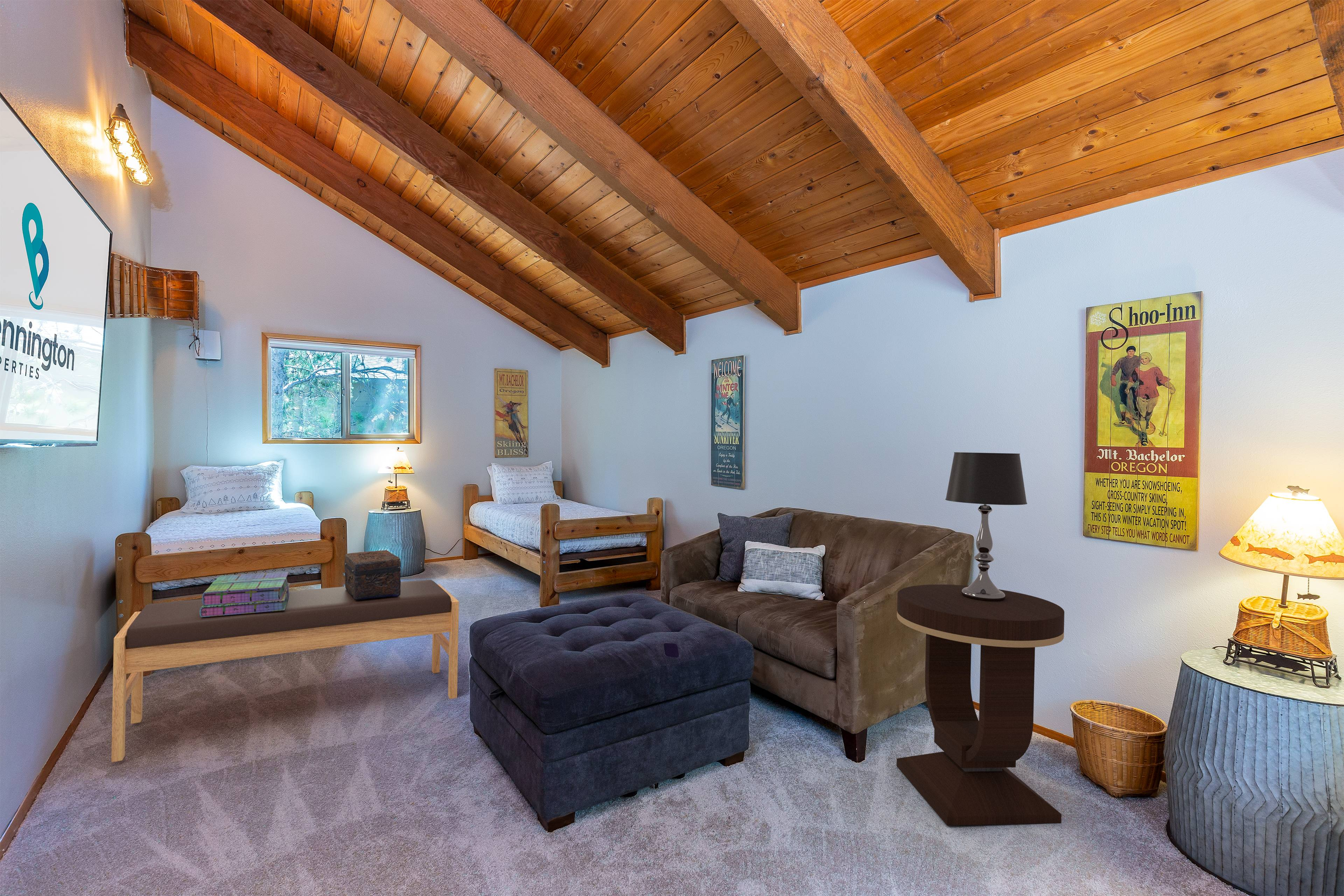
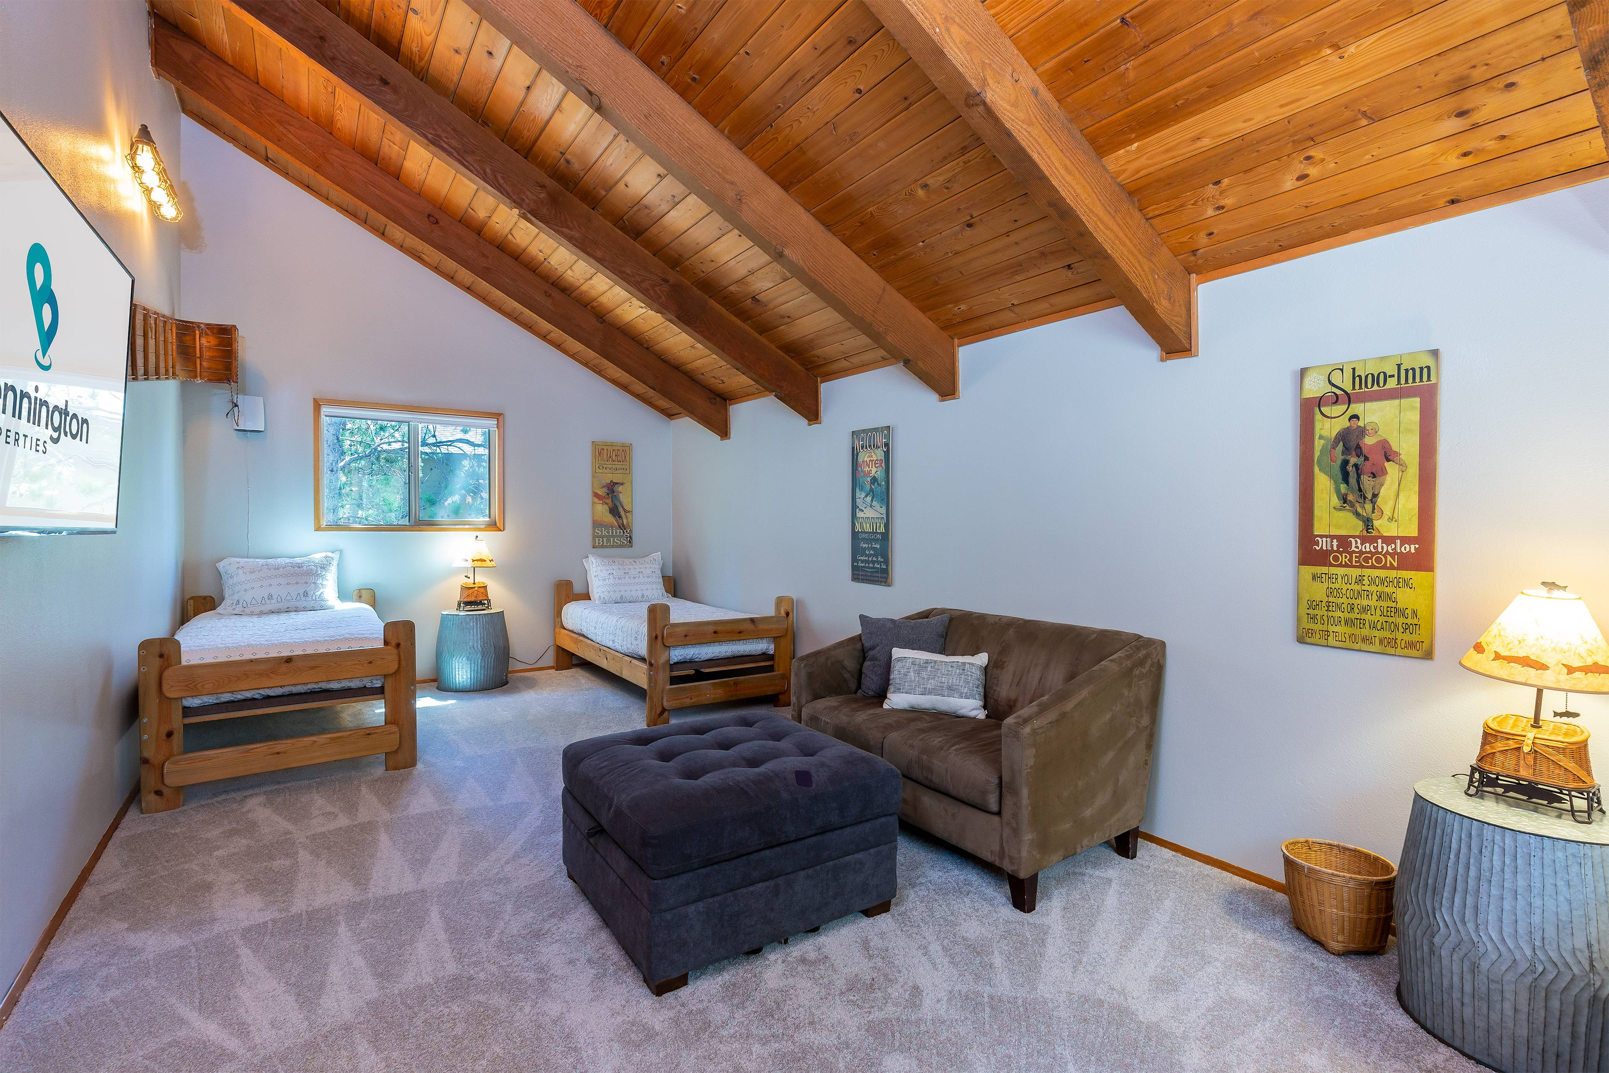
- bench (304, 650)
- stack of books (248, 592)
- side table (972, 696)
- decorative box (372, 573)
- table lamp (985, 524)
